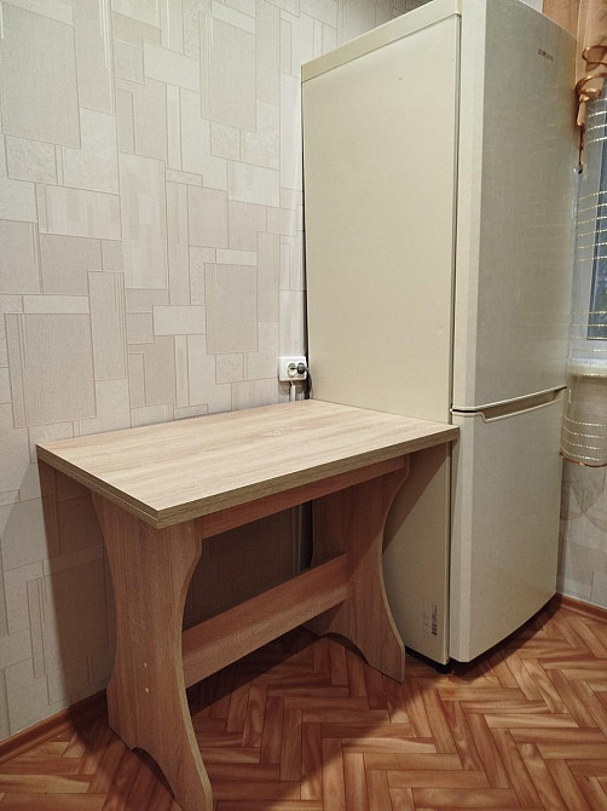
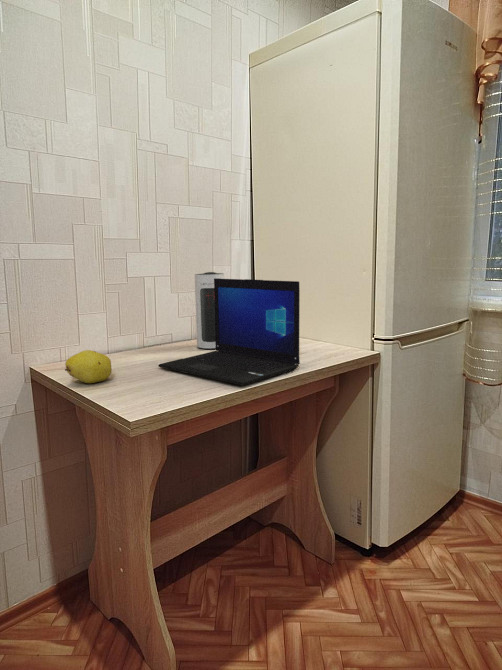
+ laptop (227, 325)
+ fruit (87, 366)
+ speaker (210, 309)
